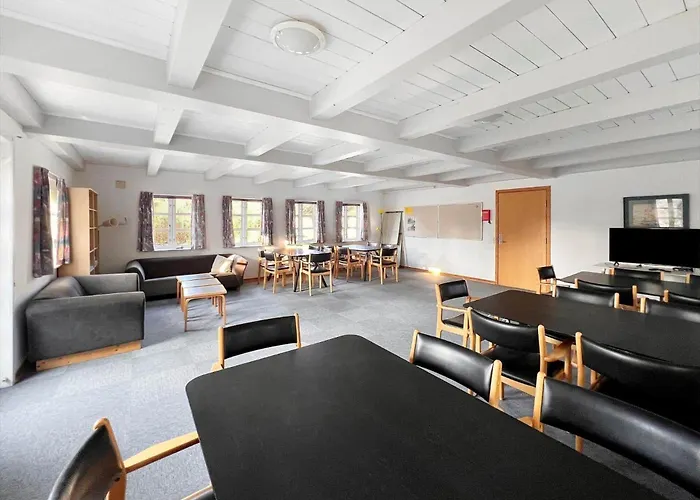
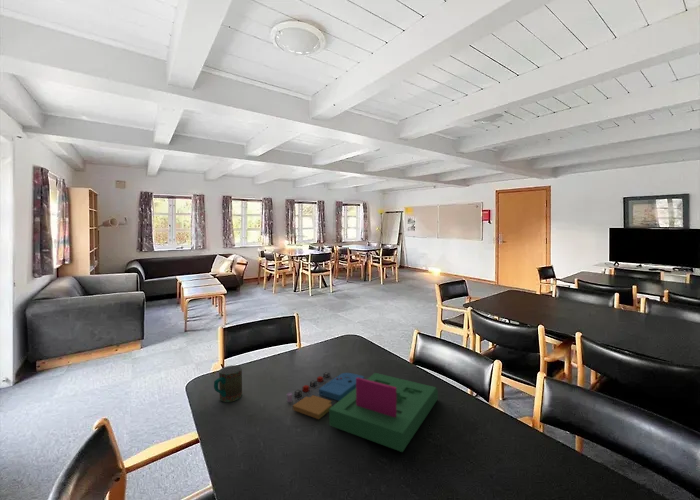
+ mug (227, 385)
+ board game (359, 384)
